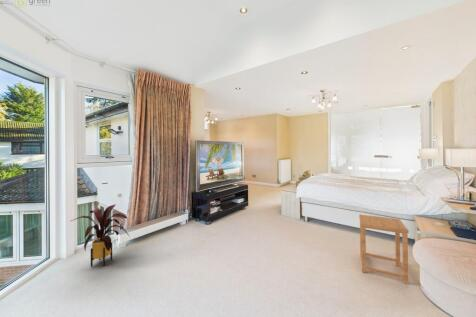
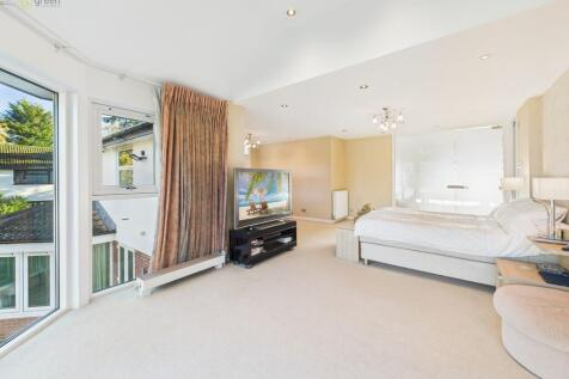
- side table (378, 255)
- house plant (100, 235)
